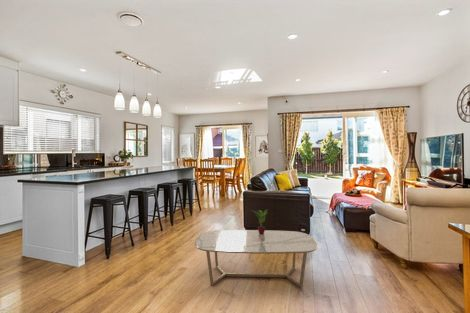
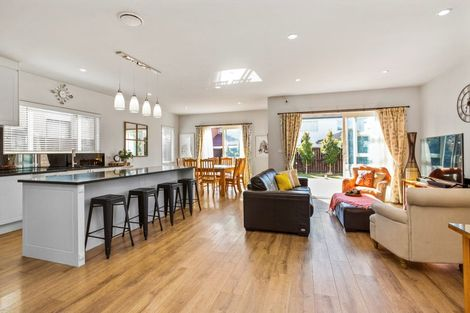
- coffee table (255, 253)
- potted plant (259, 220)
